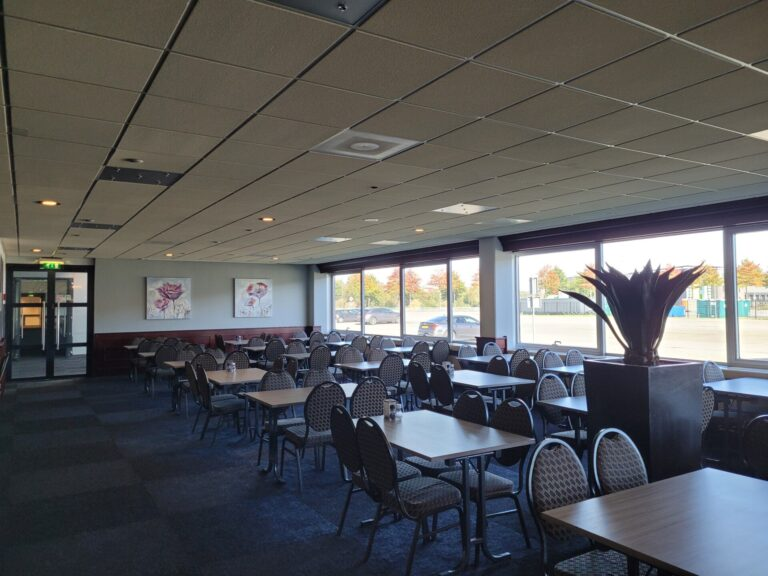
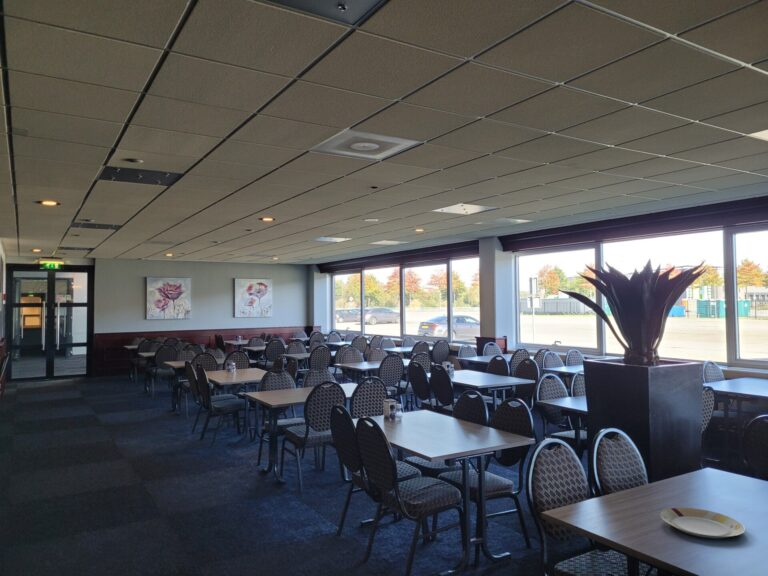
+ plate (701, 523)
